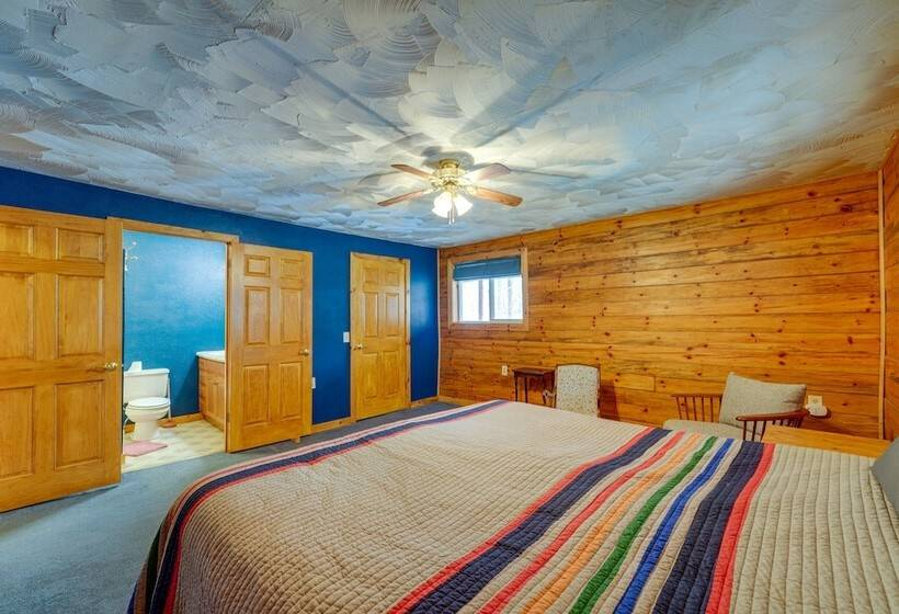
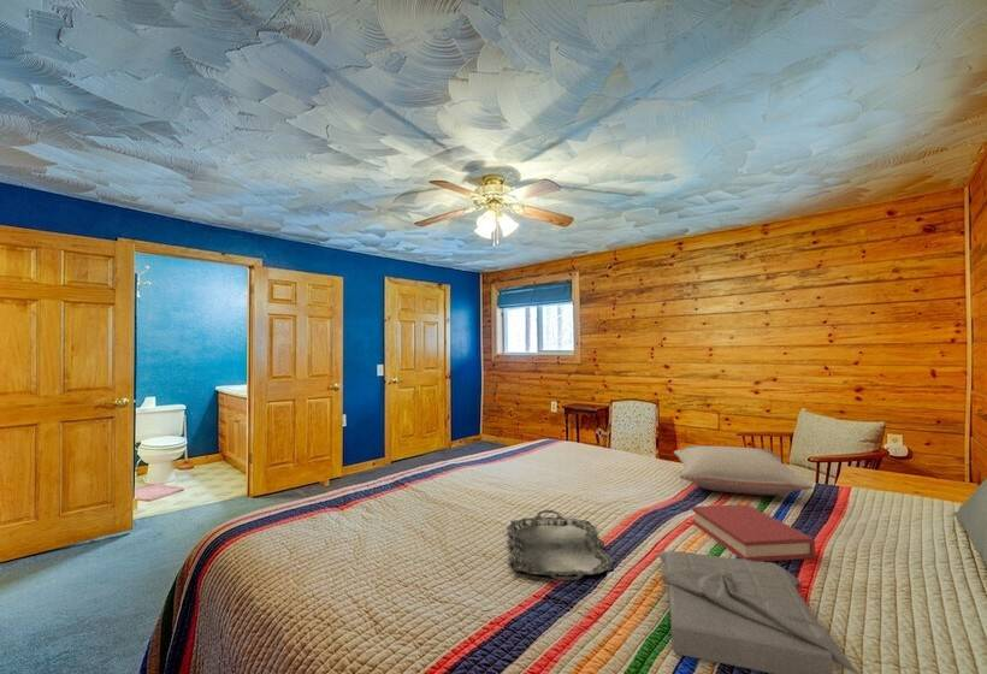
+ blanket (738, 590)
+ hardback book (747, 530)
+ pillow (733, 468)
+ serving tray (555, 542)
